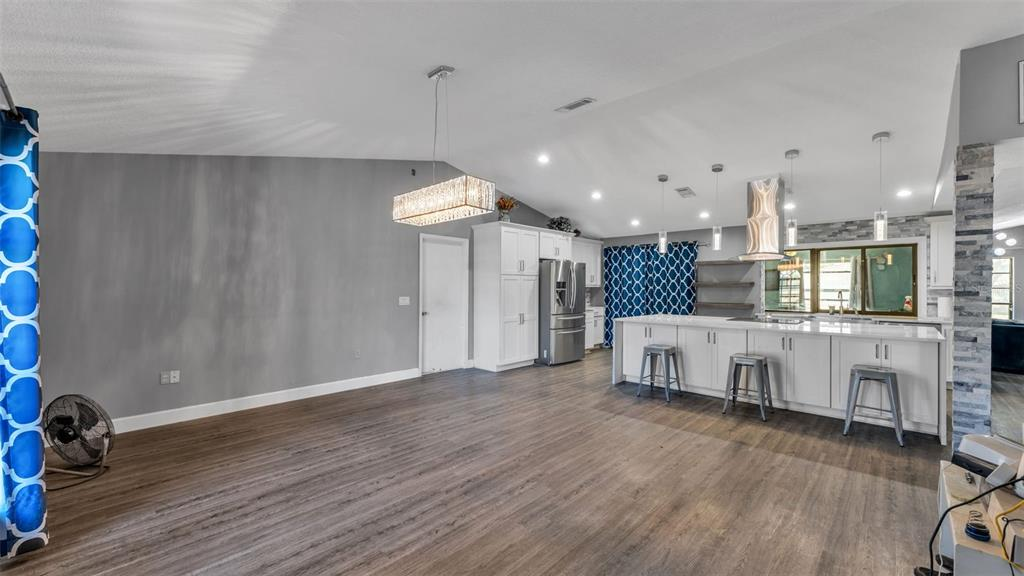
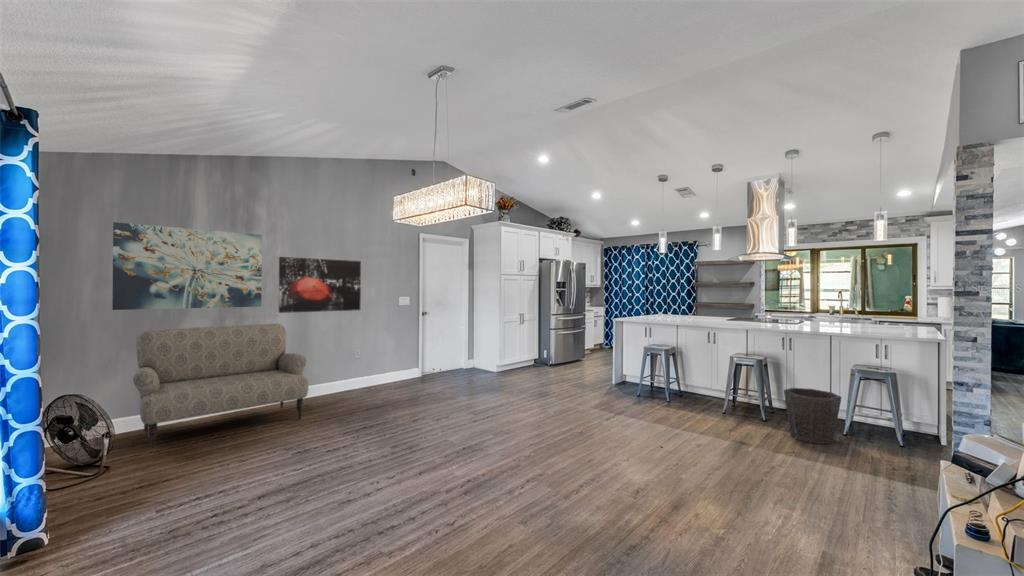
+ sofa (226, 377)
+ wall art (194, 268)
+ waste bin (811, 415)
+ wall art (322, 285)
